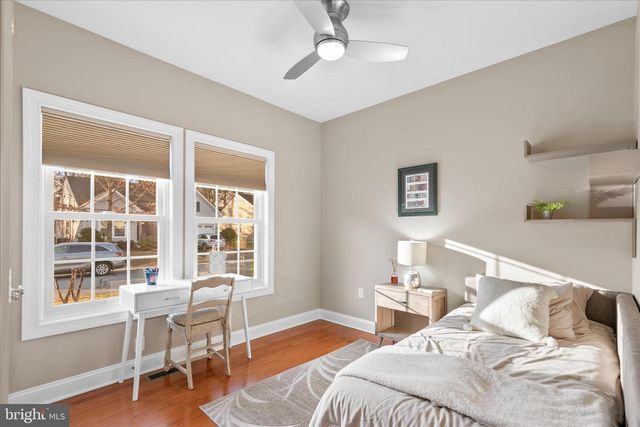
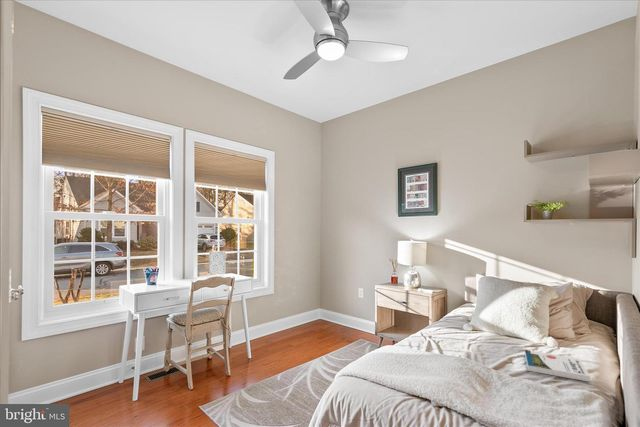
+ book (554, 364)
